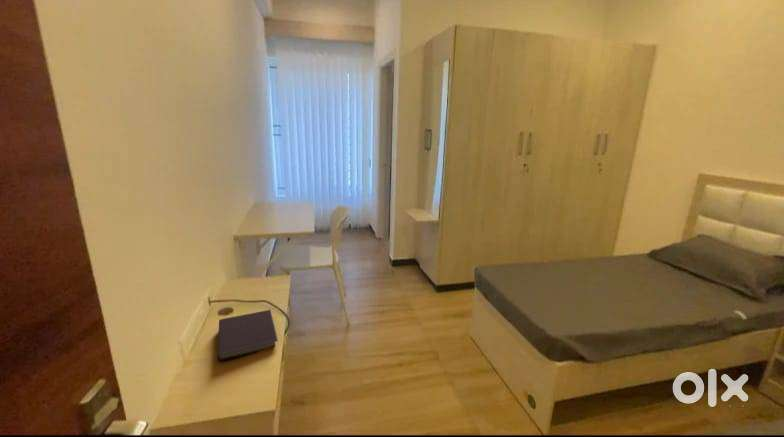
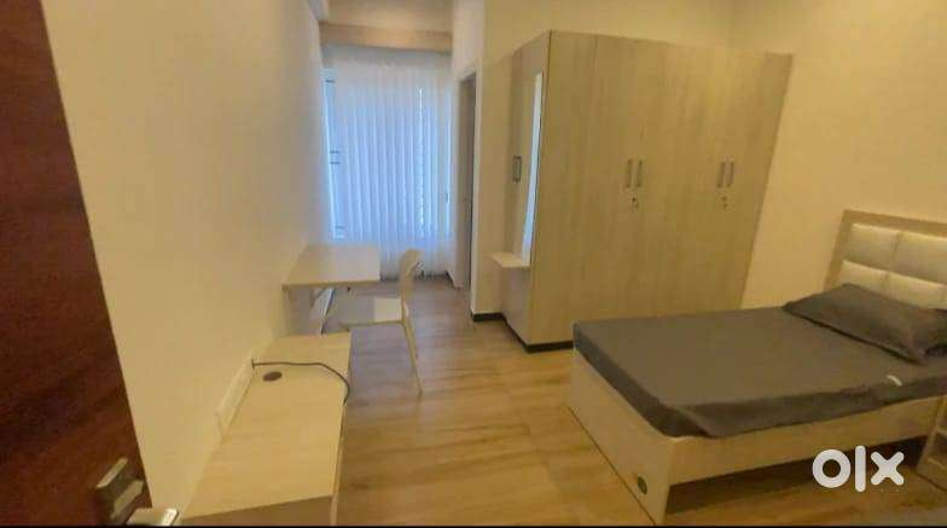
- notebook (247, 333)
